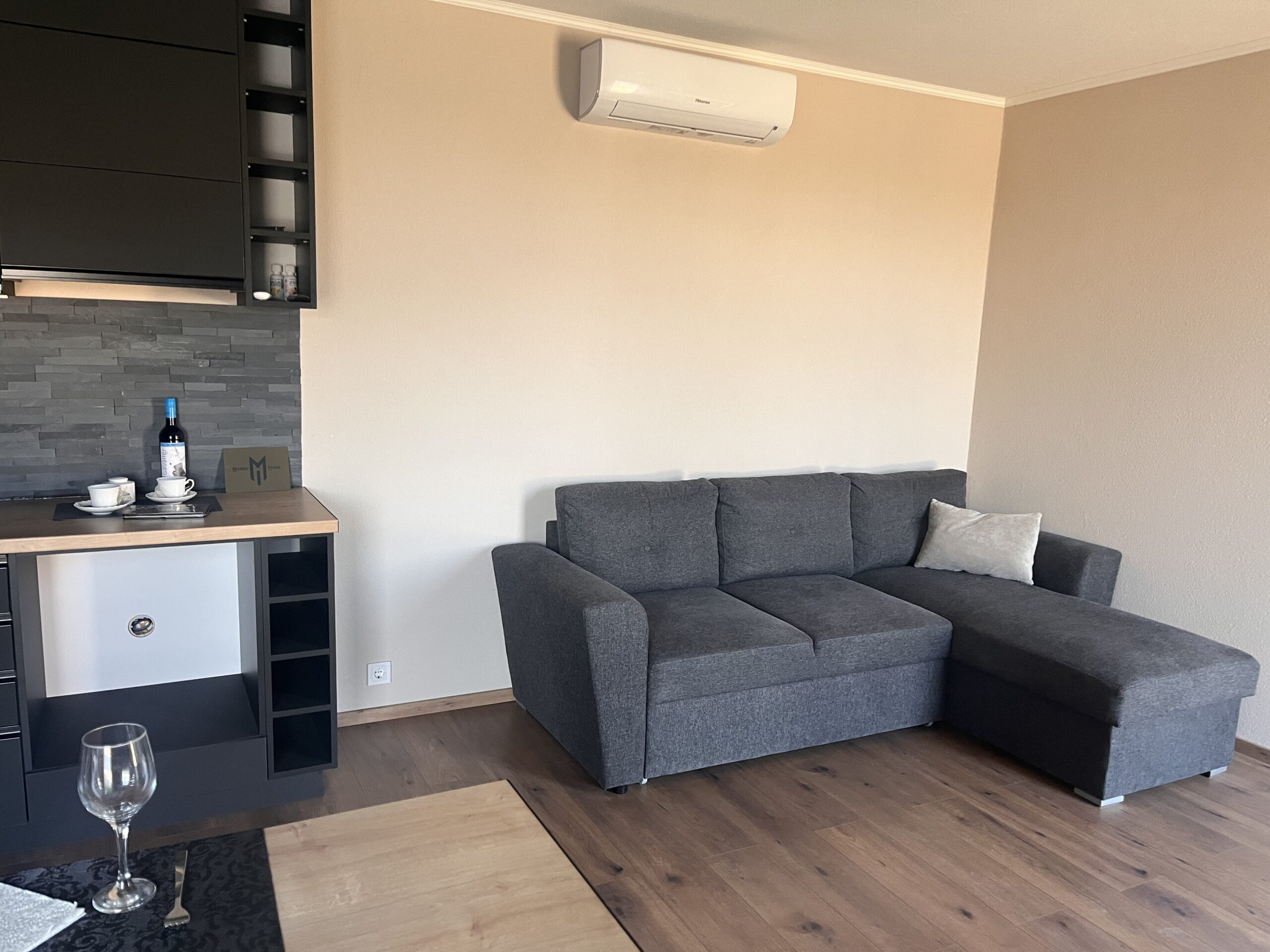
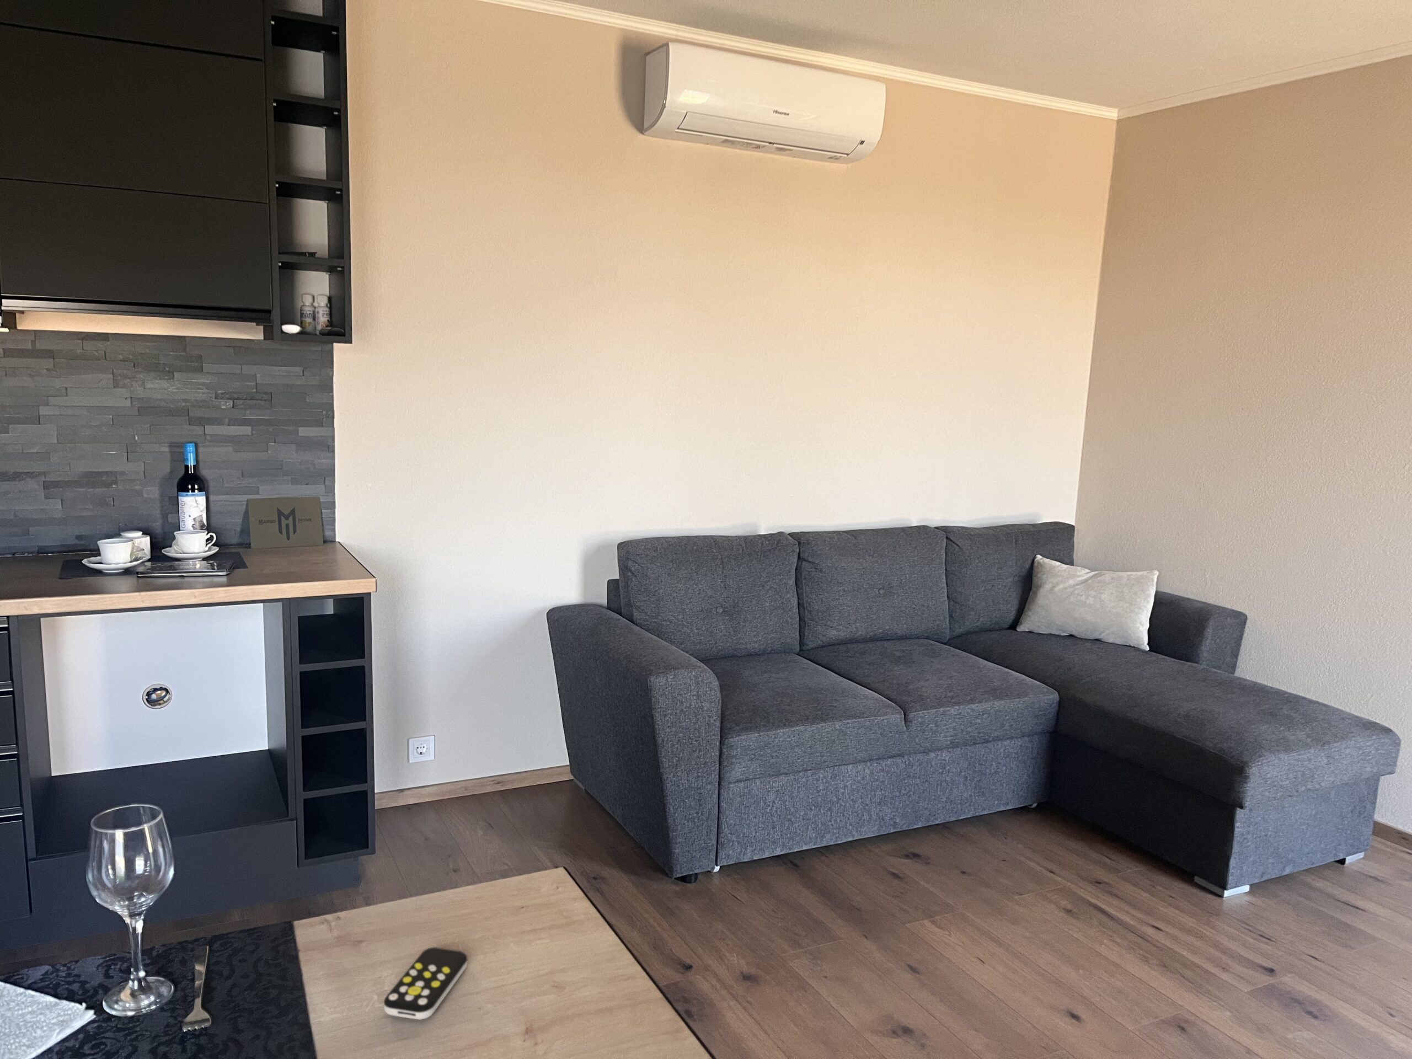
+ remote control (427, 981)
